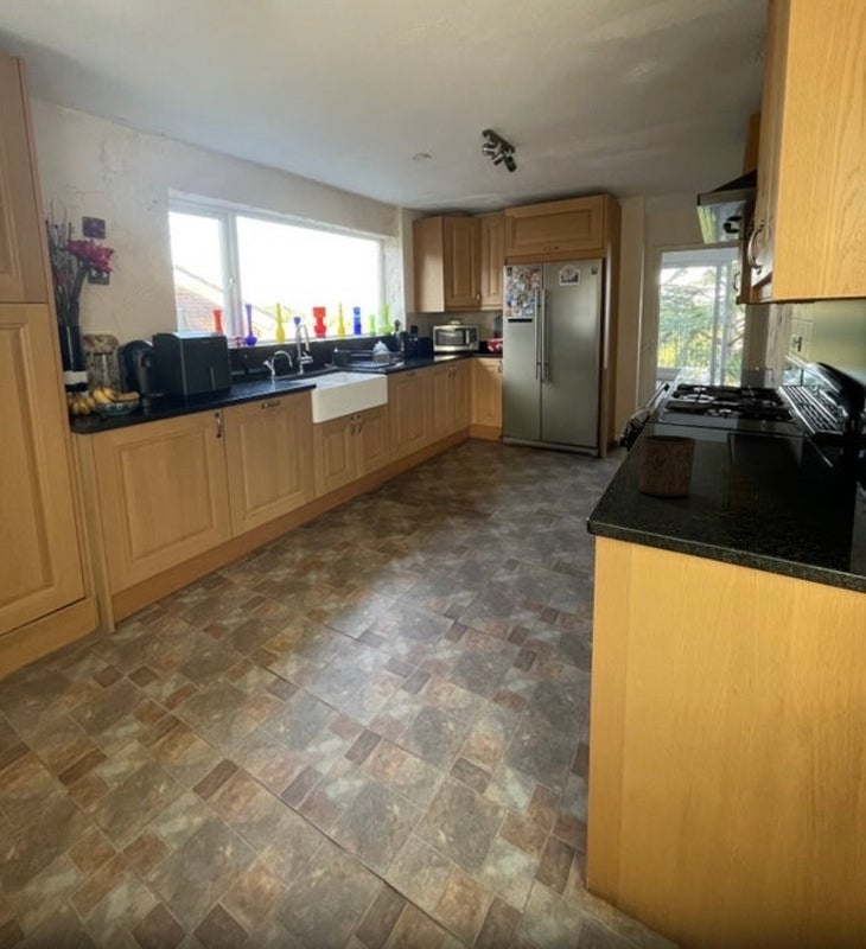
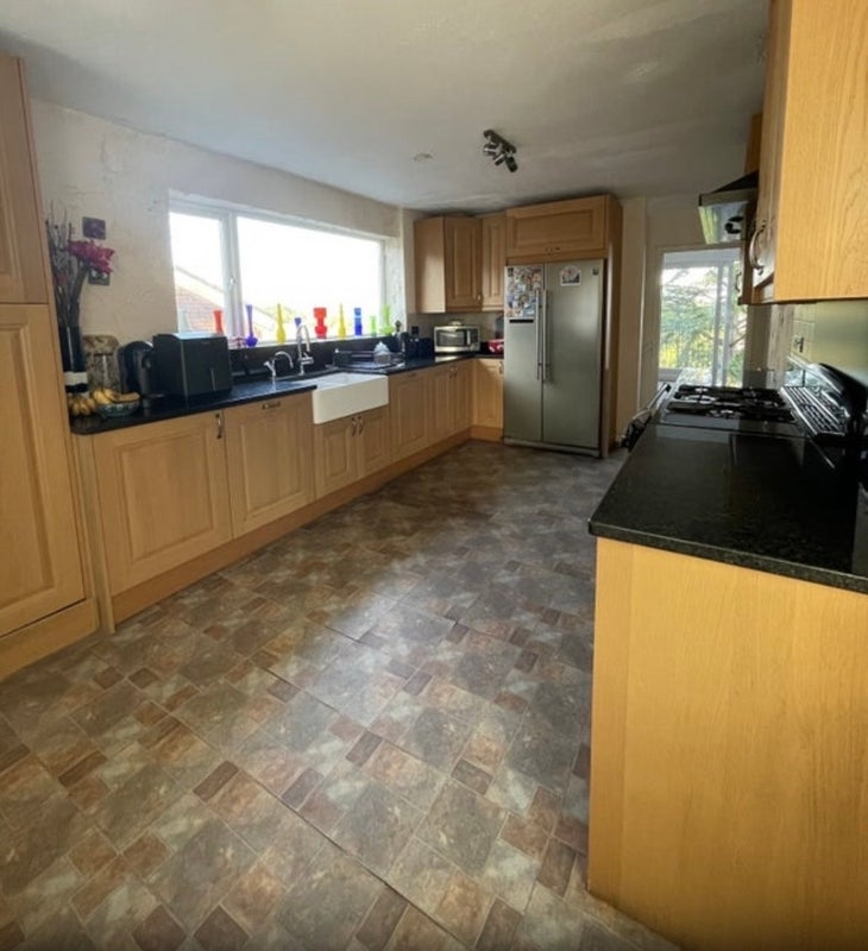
- cup (667, 465)
